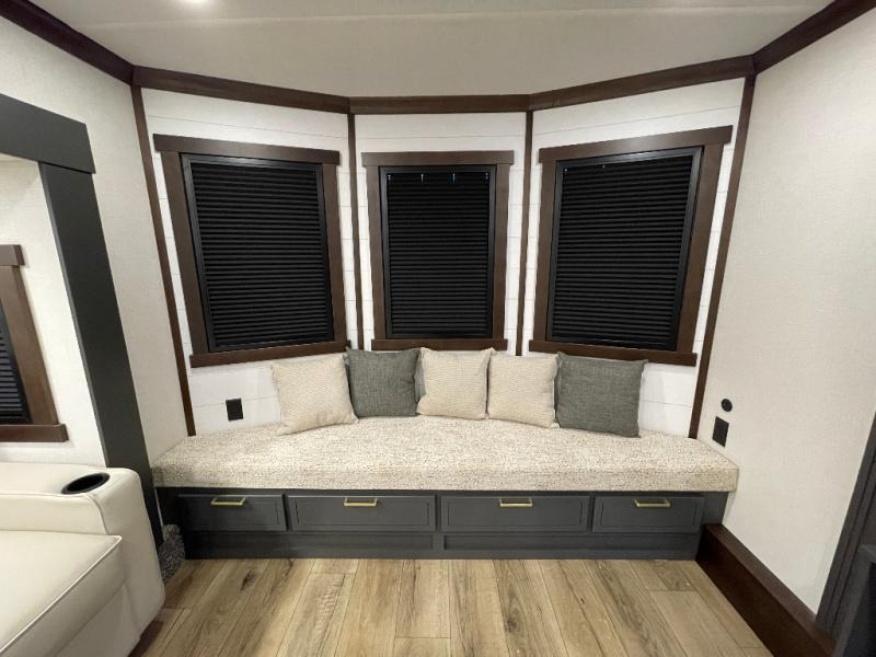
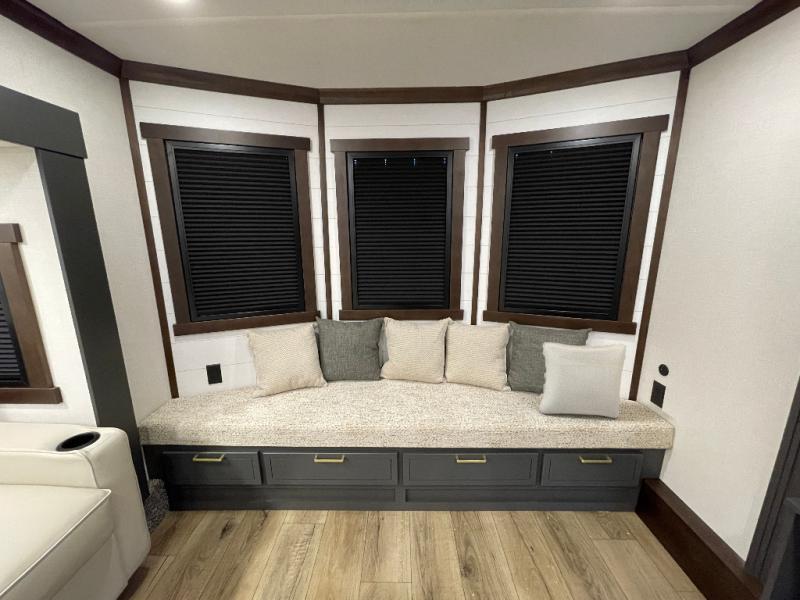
+ pillow (580, 379)
